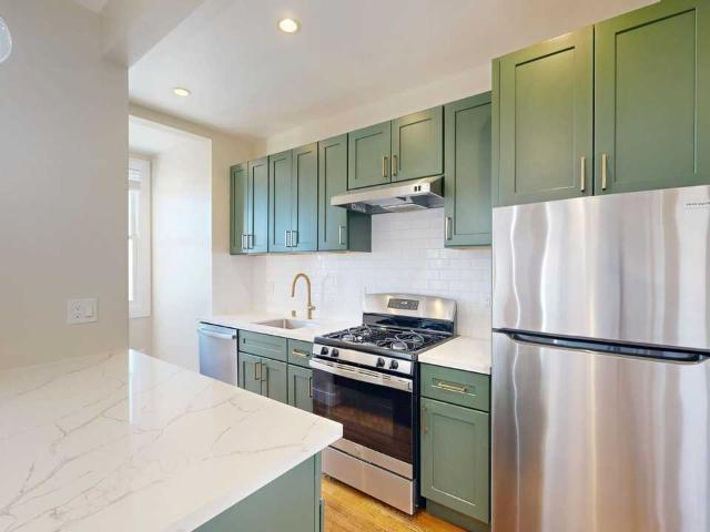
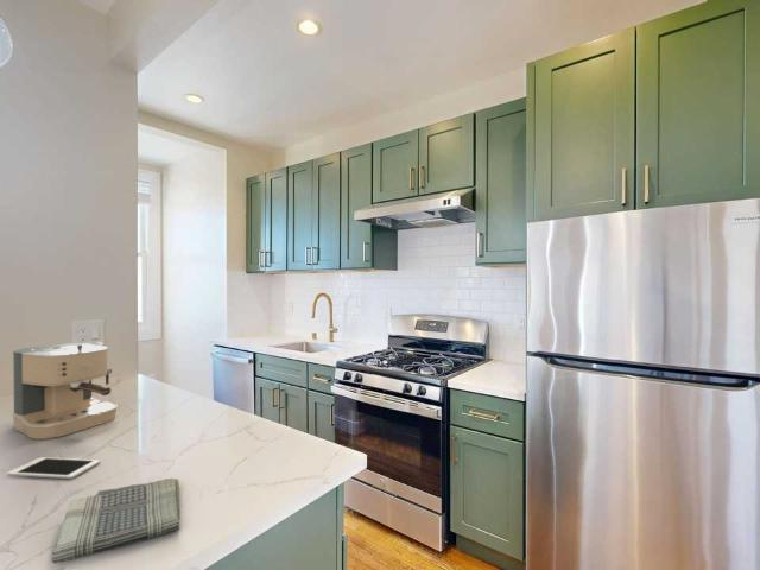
+ coffee maker (70, 384)
+ cell phone (55, 467)
+ dish towel (125, 509)
